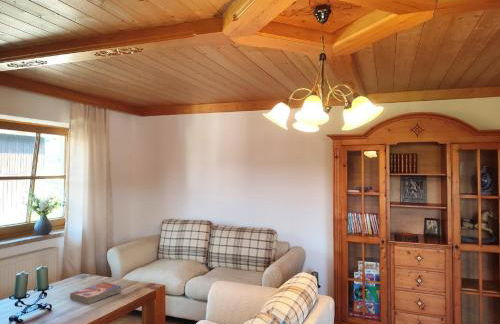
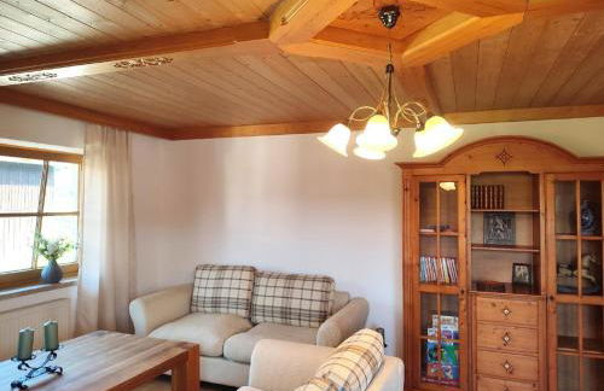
- textbook (96, 292)
